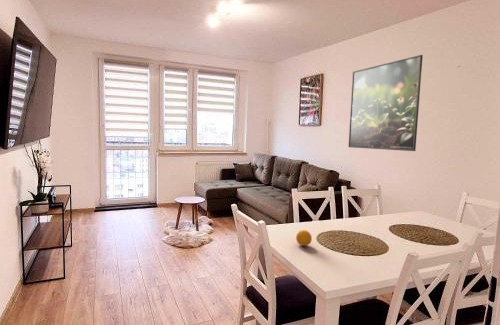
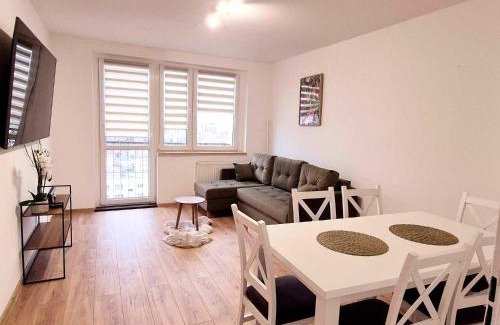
- fruit (303, 238)
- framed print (380, 107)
